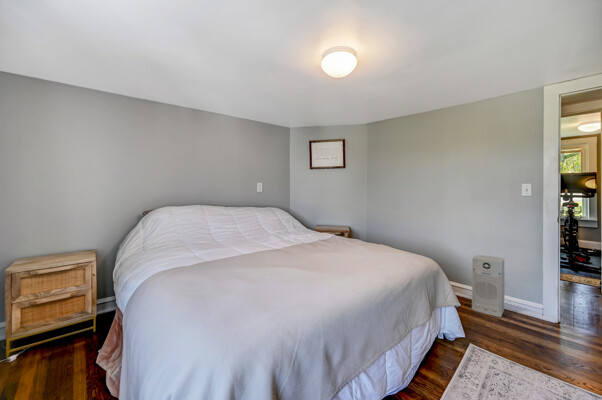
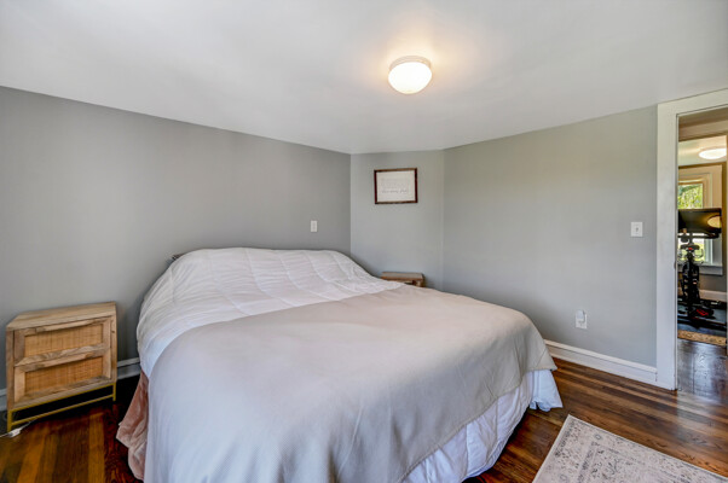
- air purifier (488, 283)
